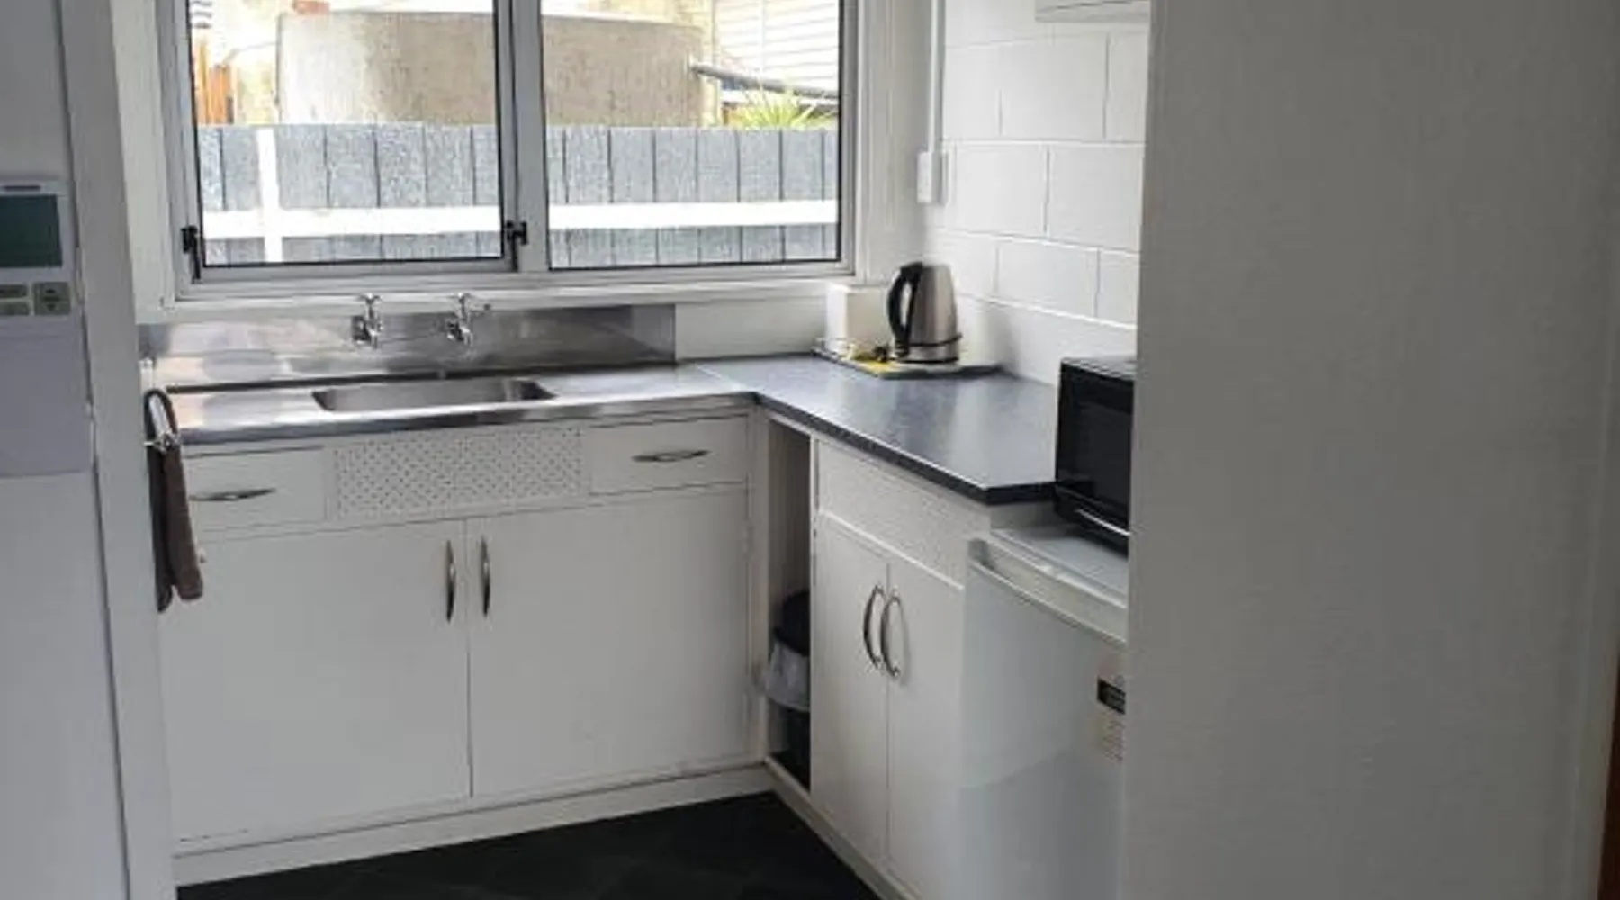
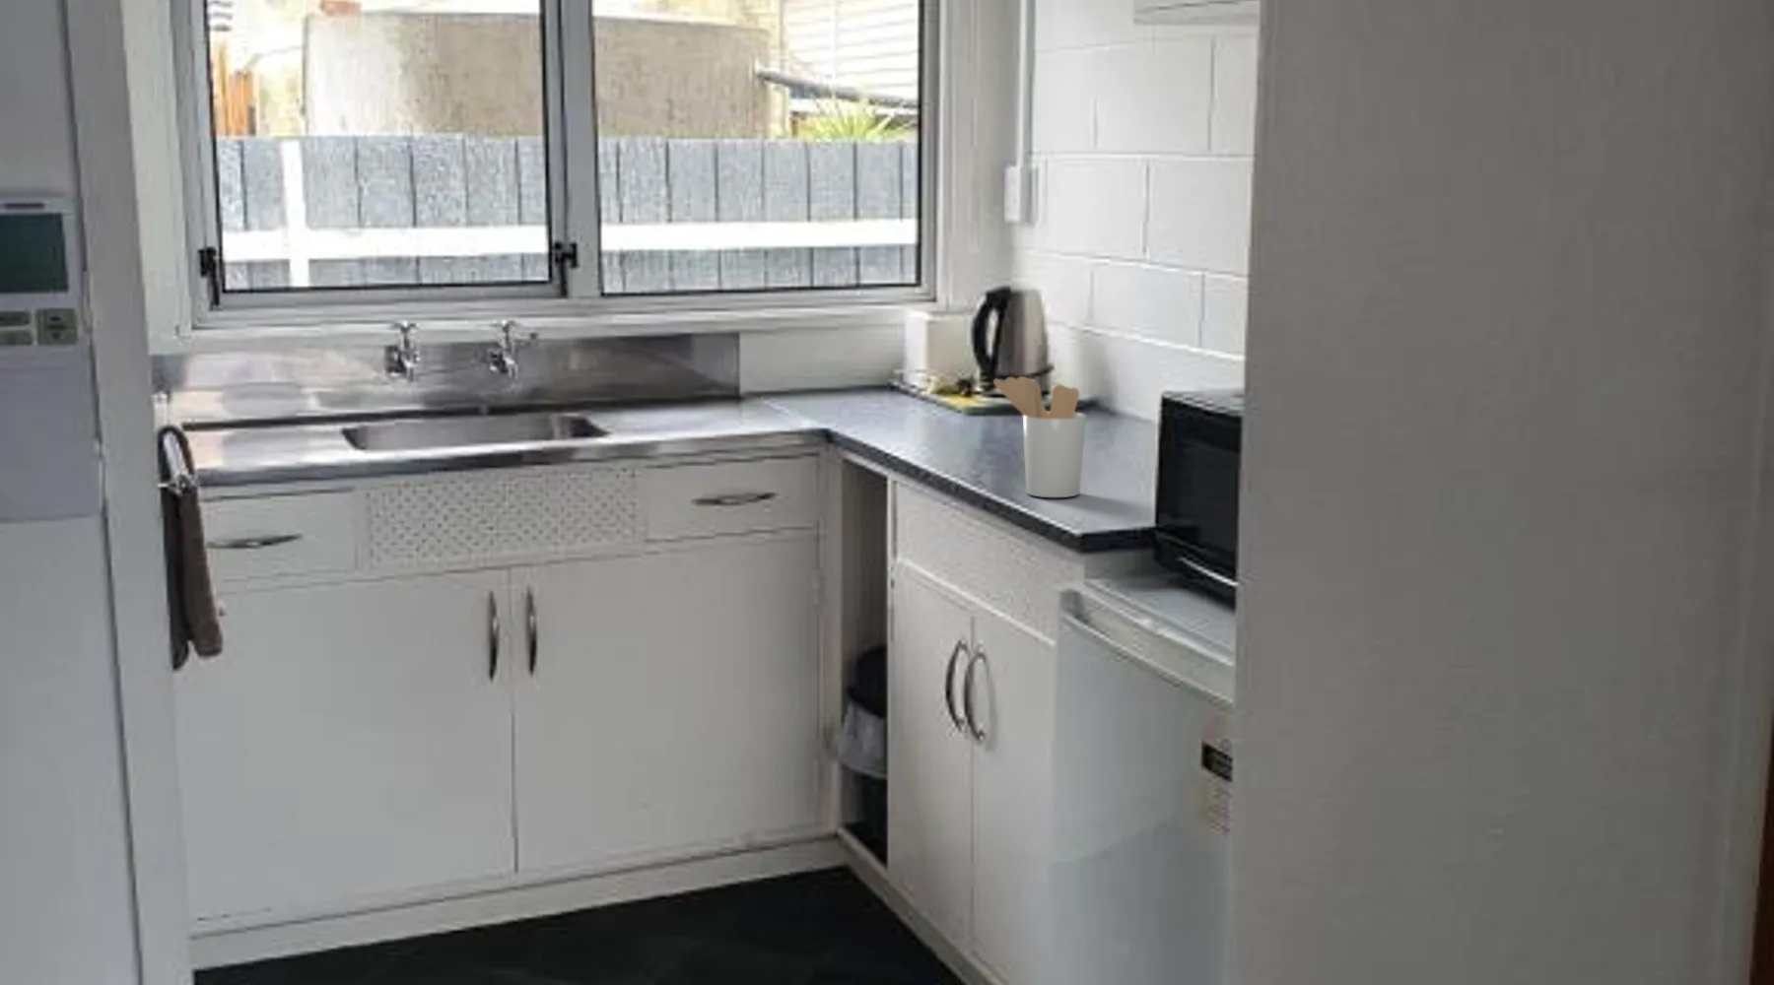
+ utensil holder (1040, 433)
